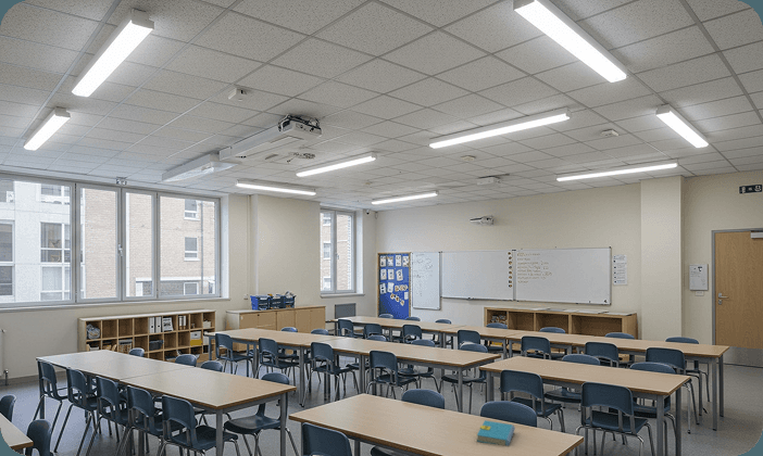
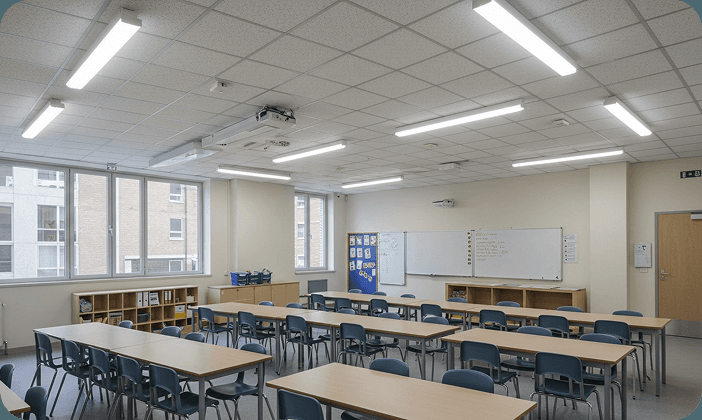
- book (496, 432)
